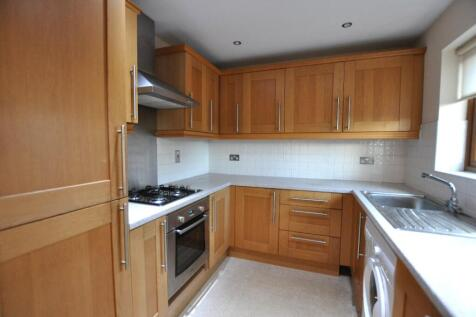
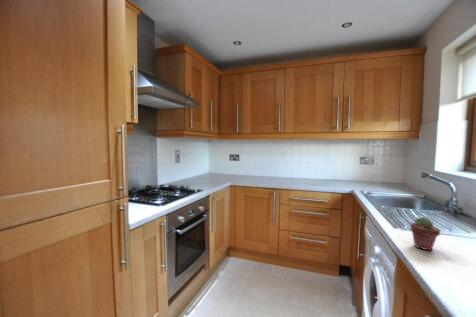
+ potted succulent (424, 232)
